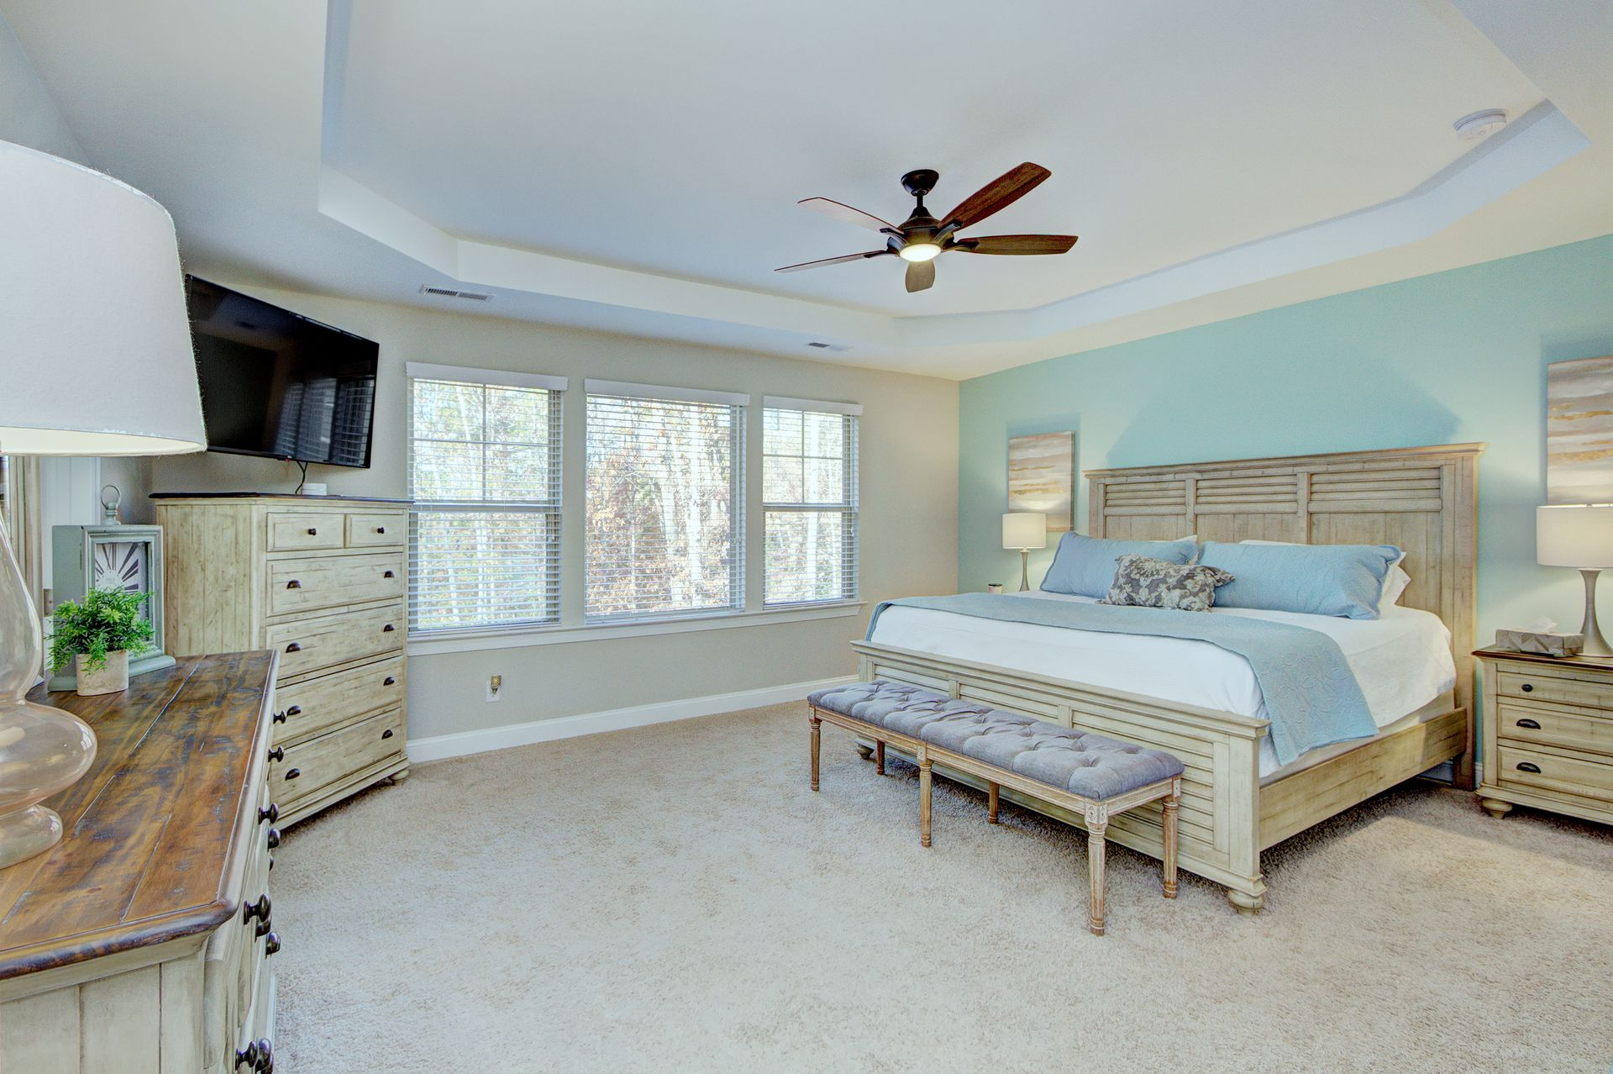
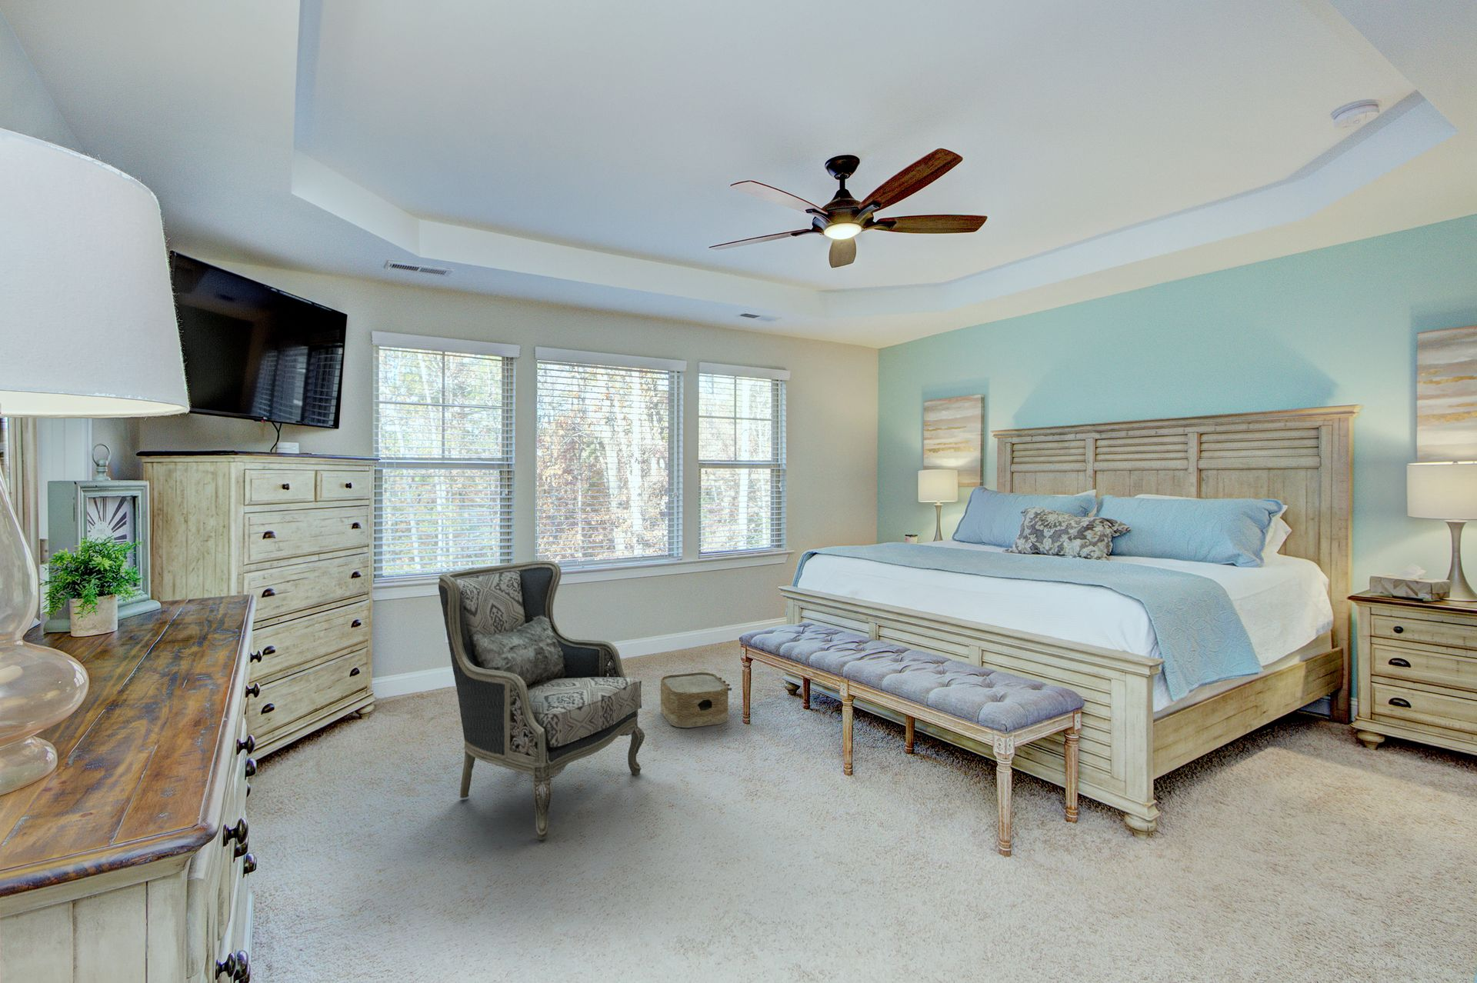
+ armchair (545, 675)
+ woven basket (696, 698)
